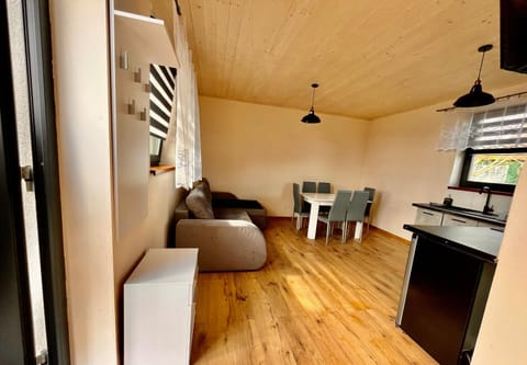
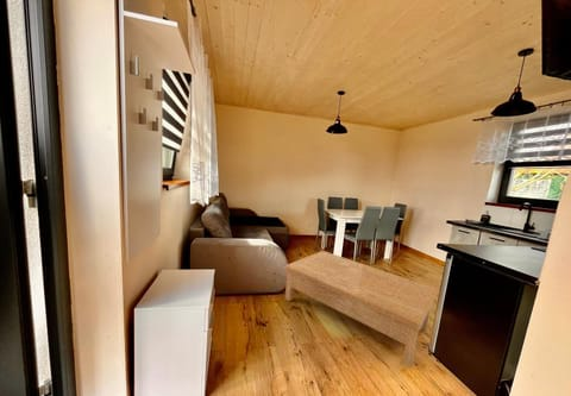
+ coffee table (354, 294)
